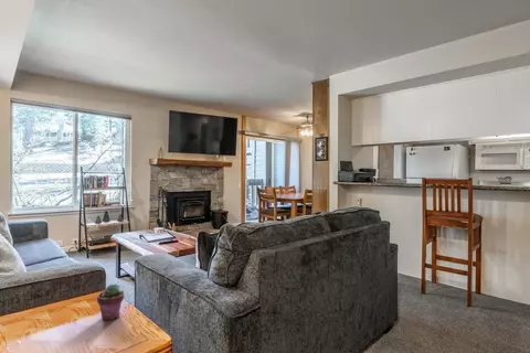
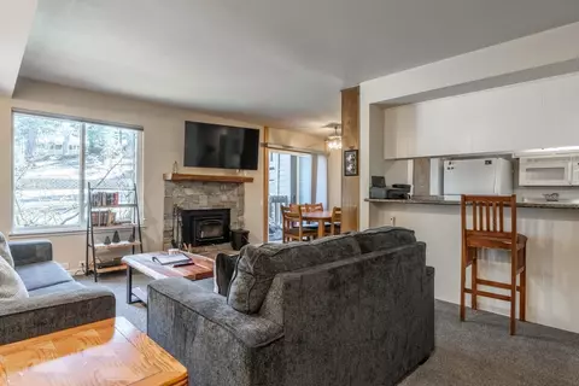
- potted succulent (110, 300)
